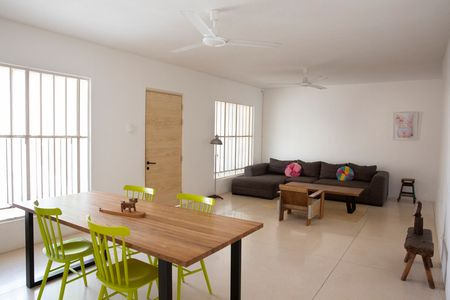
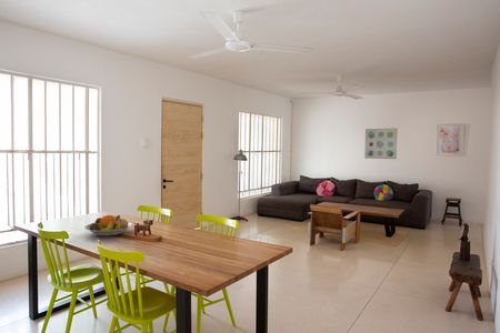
+ fruit bowl (109, 223)
+ wall art (380, 143)
